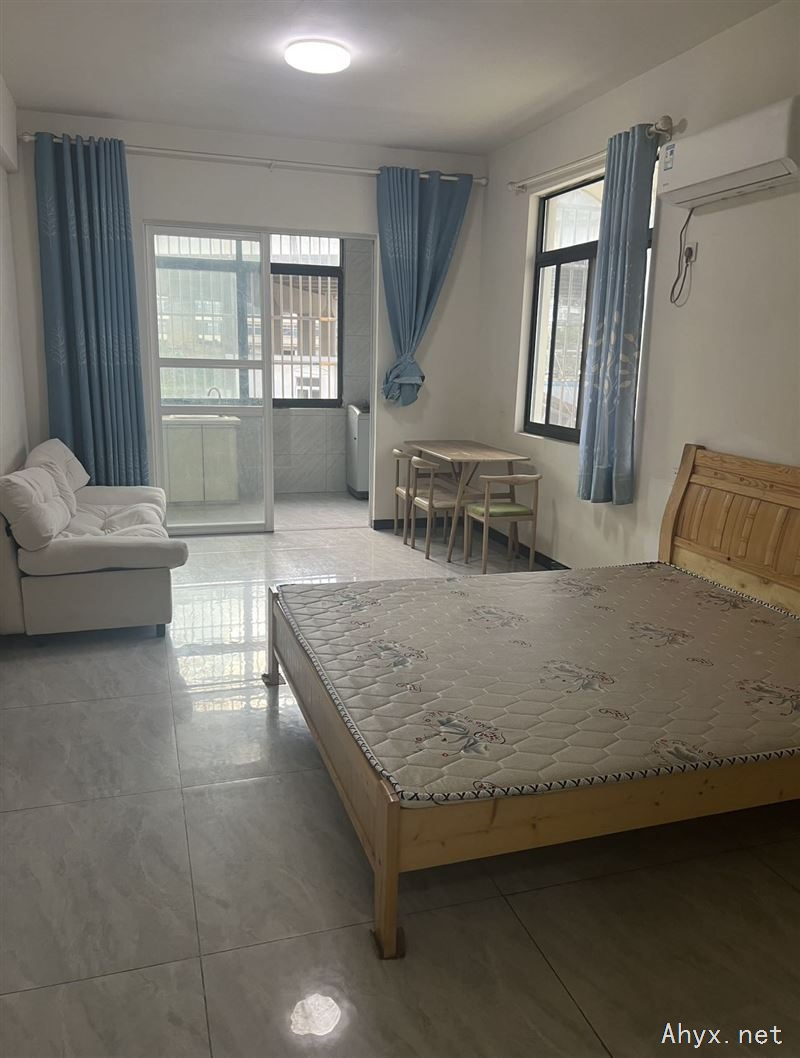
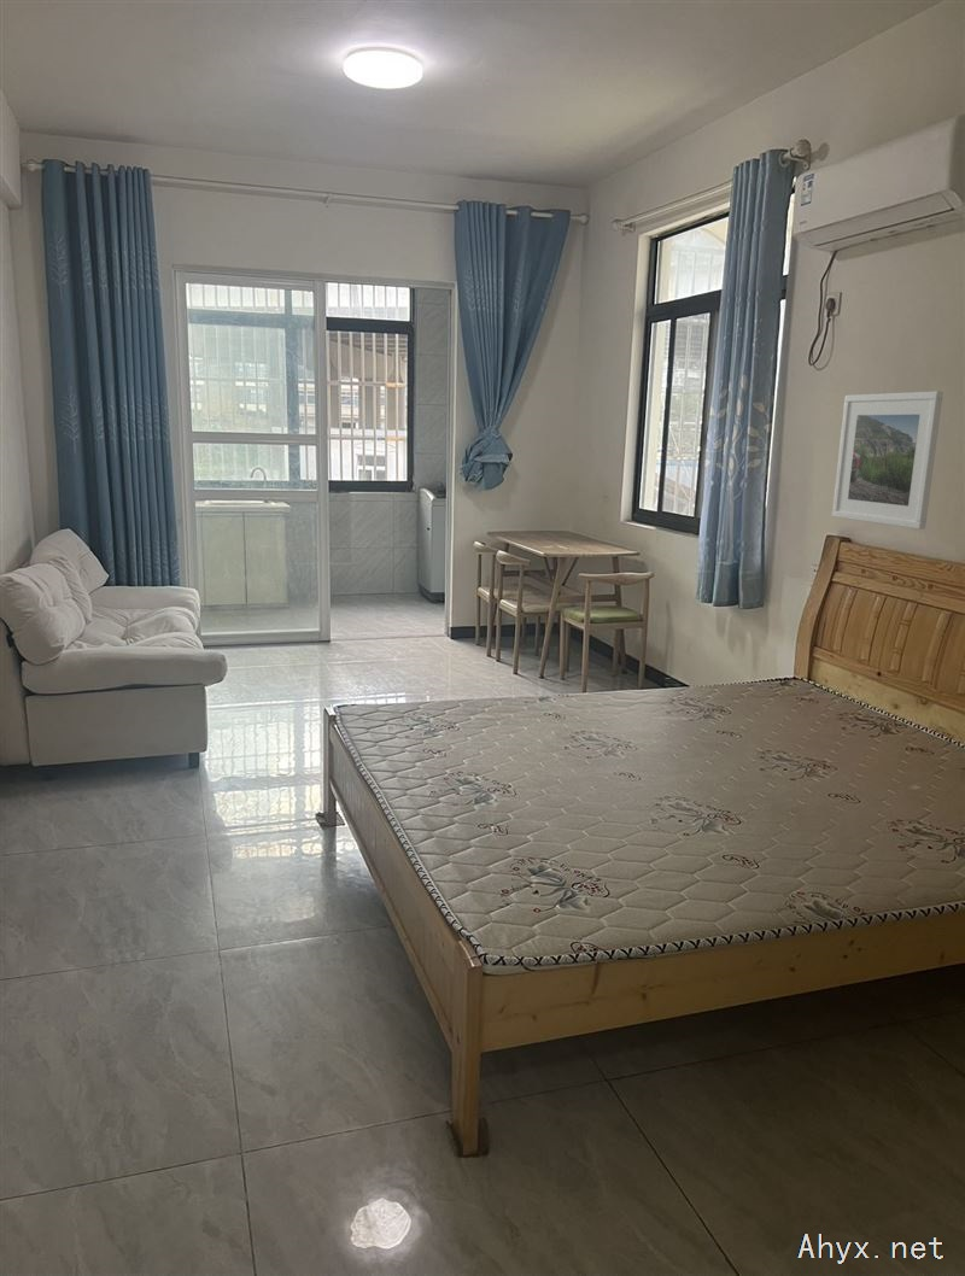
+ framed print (883, 458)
